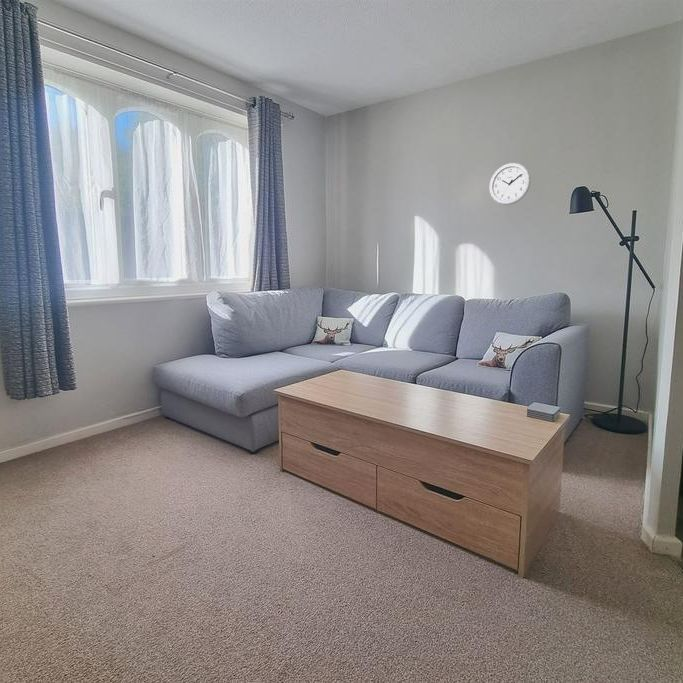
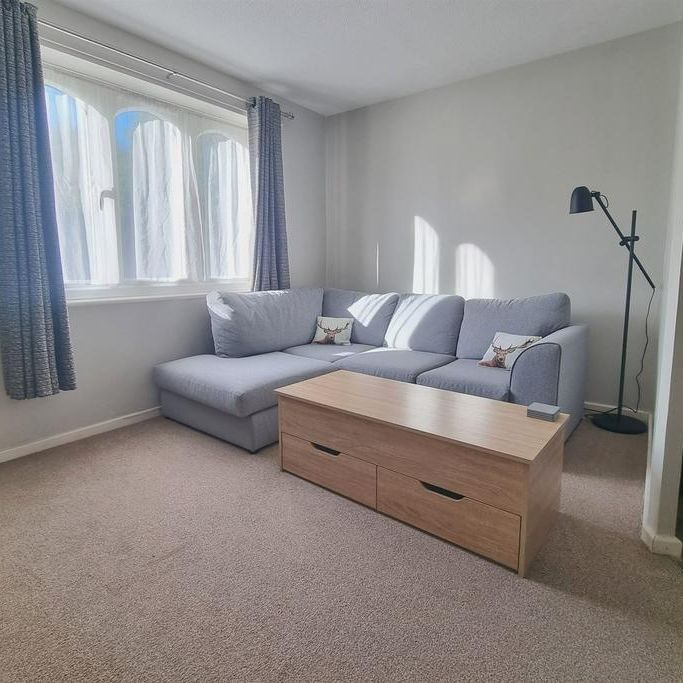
- wall clock (509, 184)
